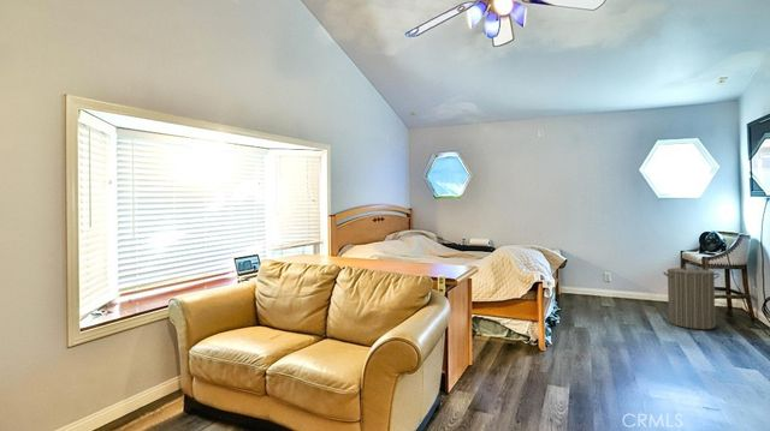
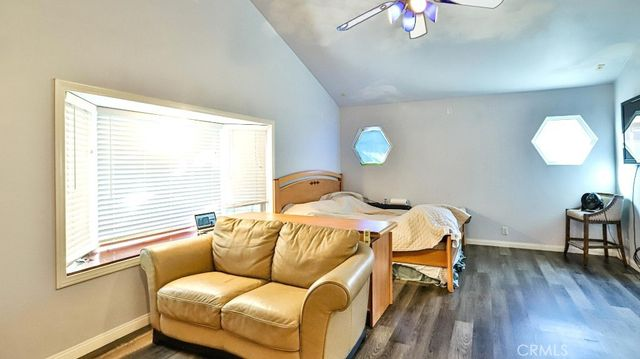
- laundry hamper (691, 293)
